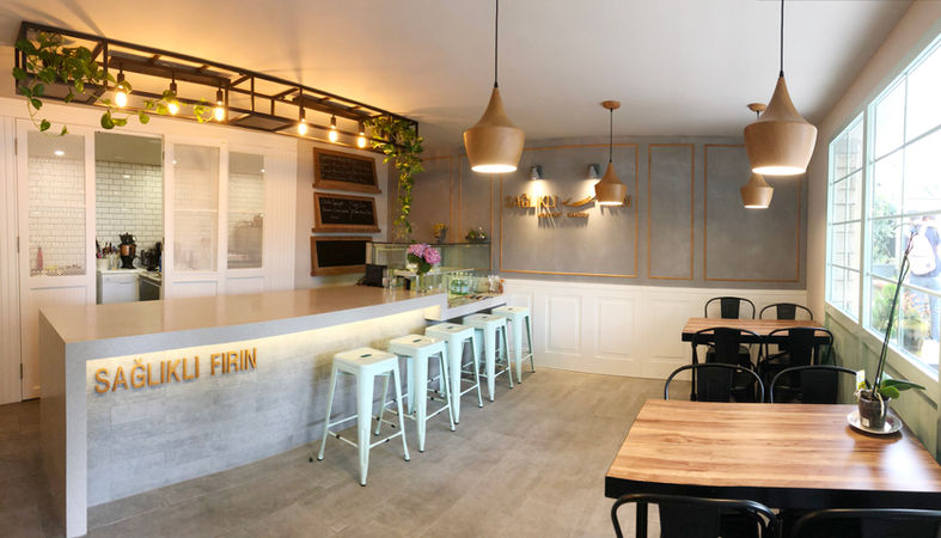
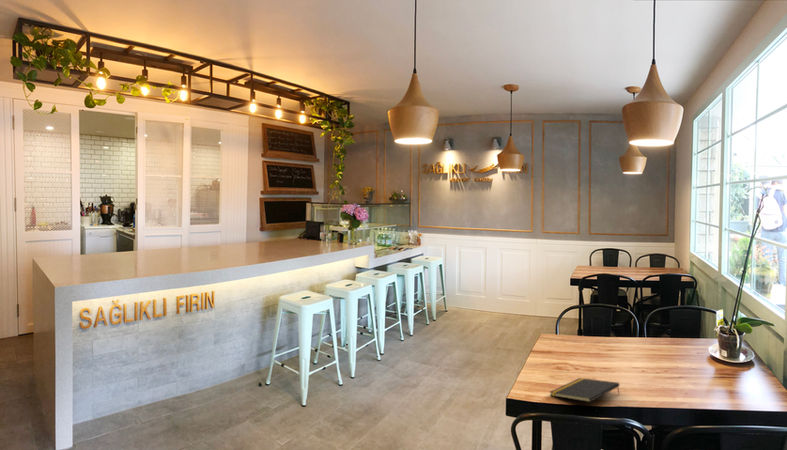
+ notepad (584, 389)
